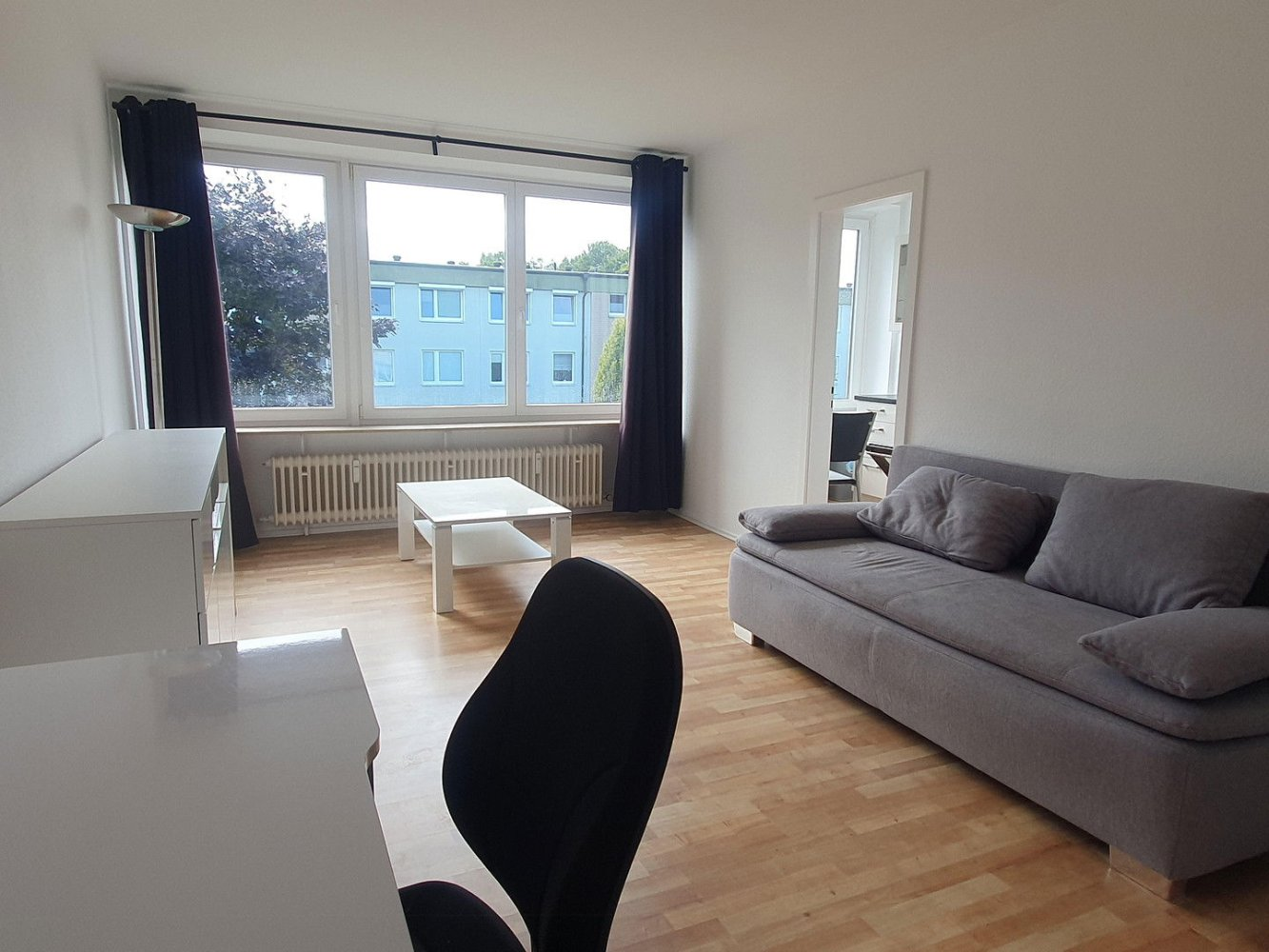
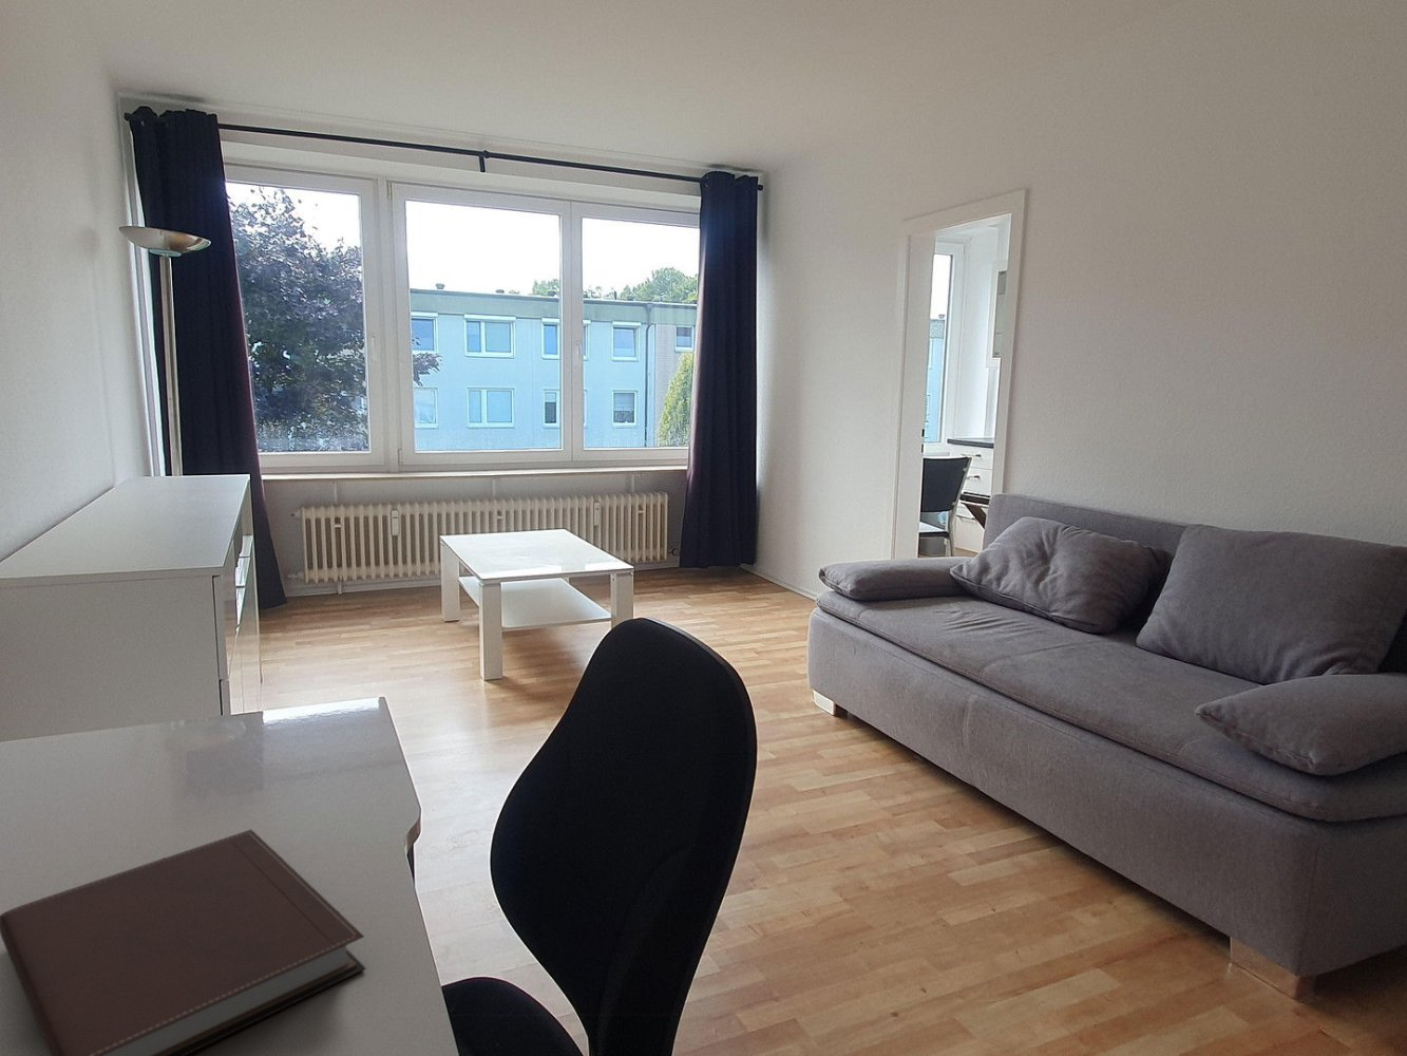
+ notebook (180, 940)
